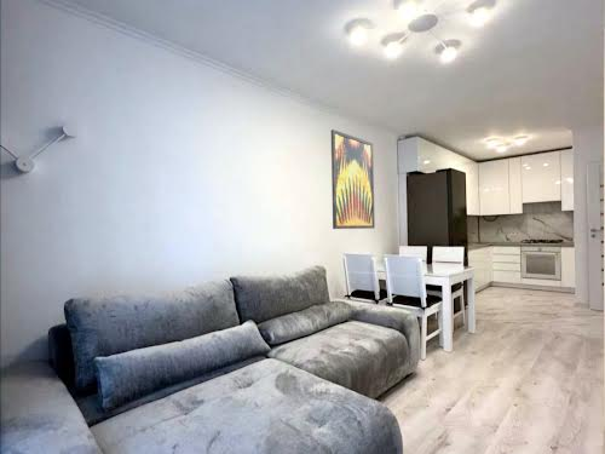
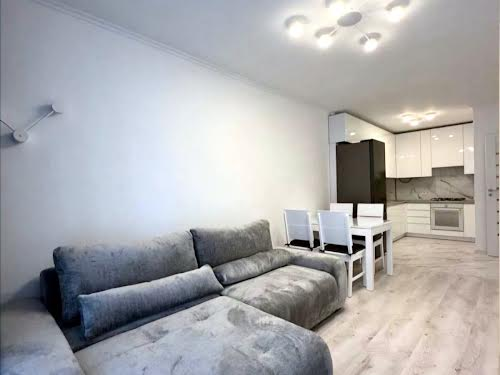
- wall art (353, 183)
